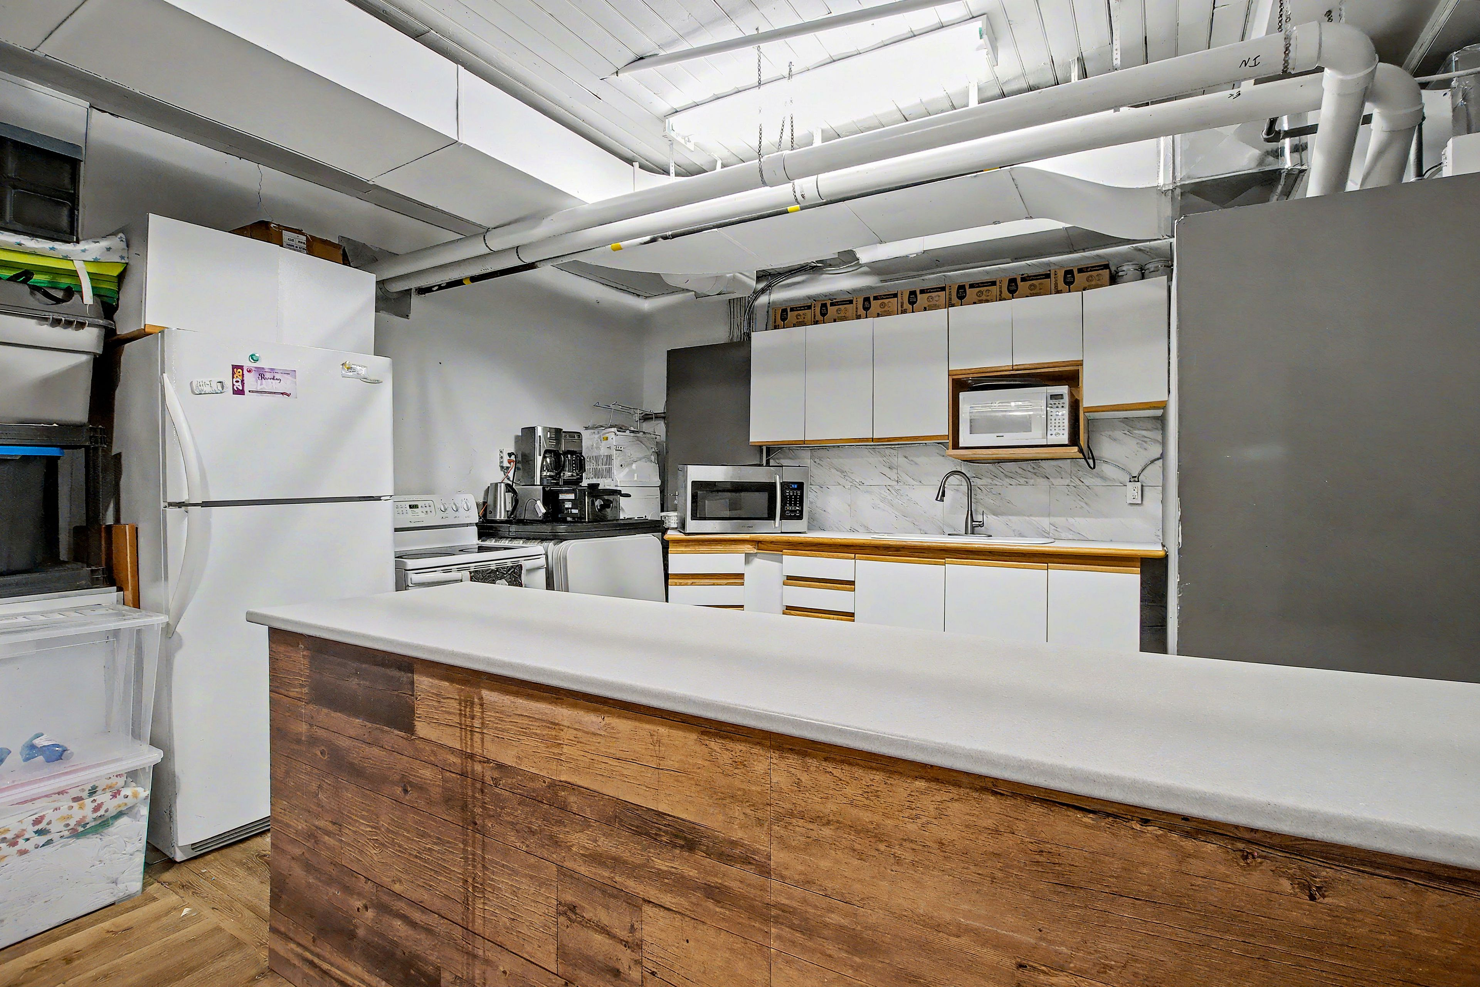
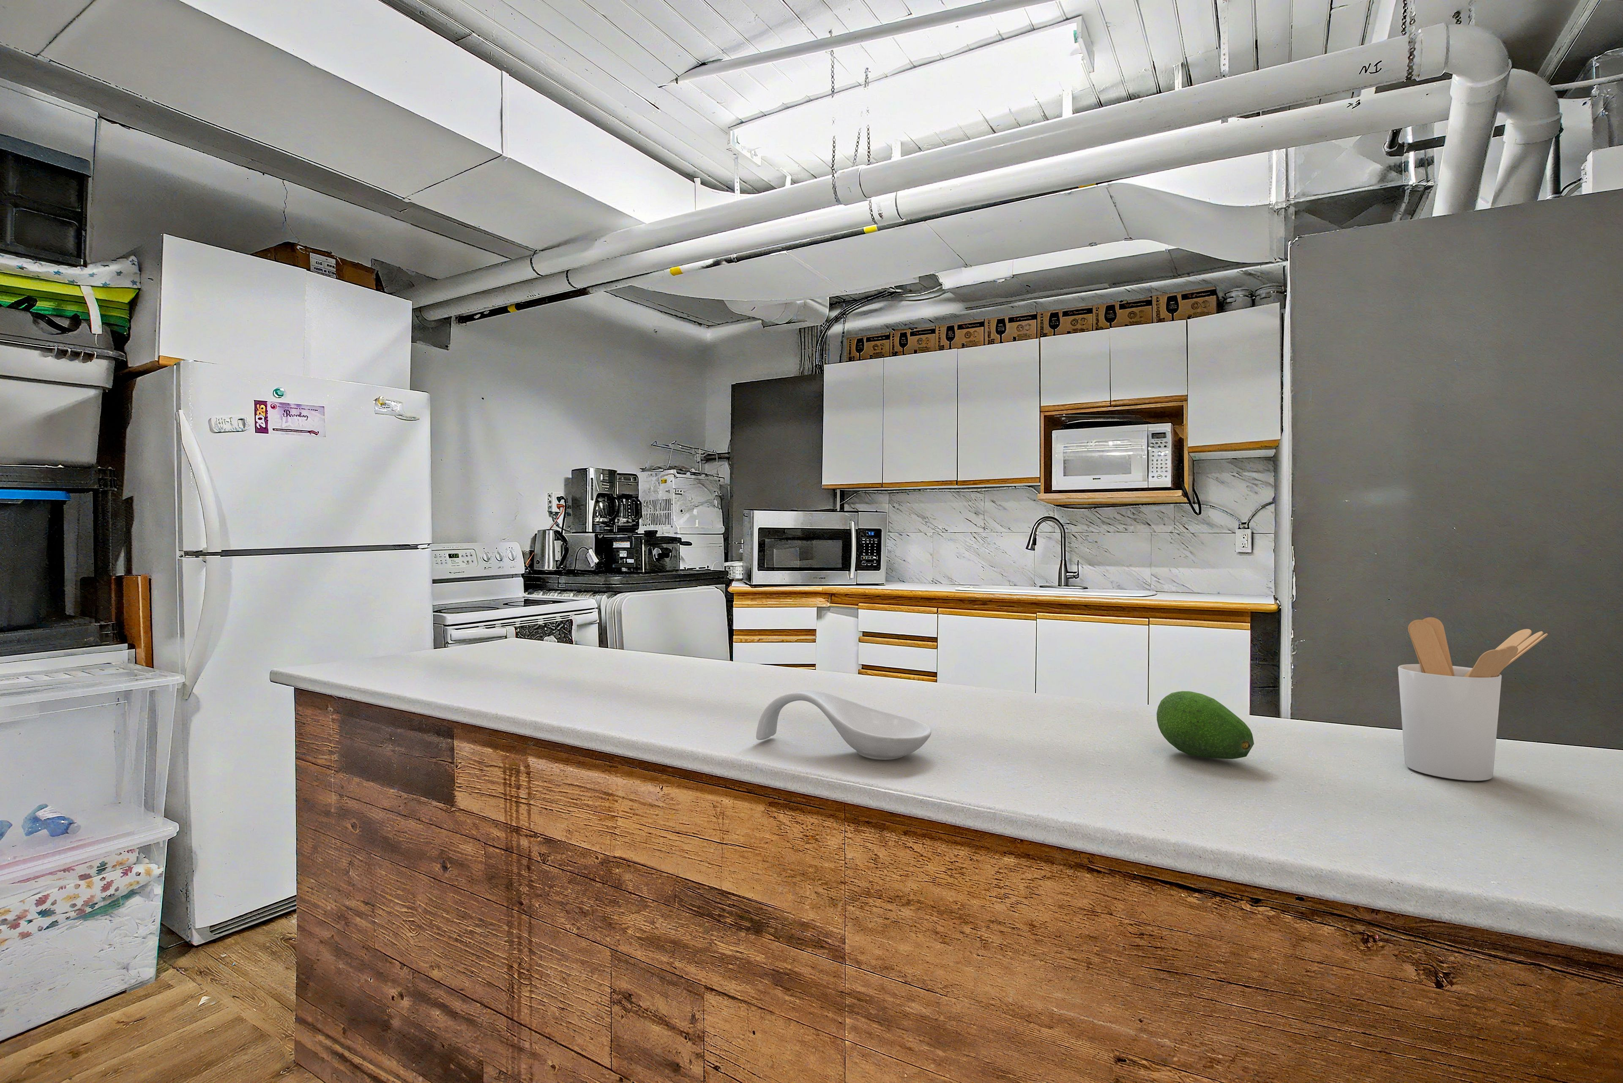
+ fruit (1202, 724)
+ spoon rest (841, 722)
+ utensil holder (1472, 696)
